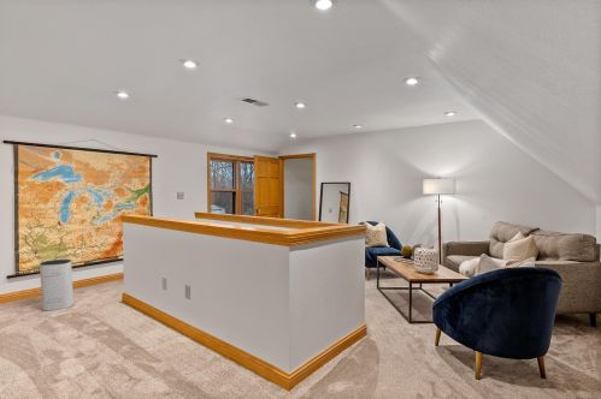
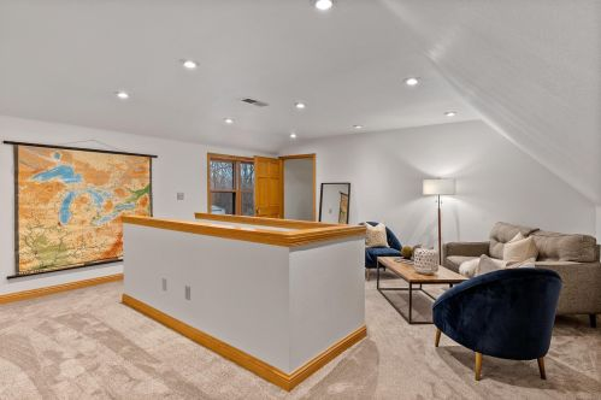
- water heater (57, 284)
